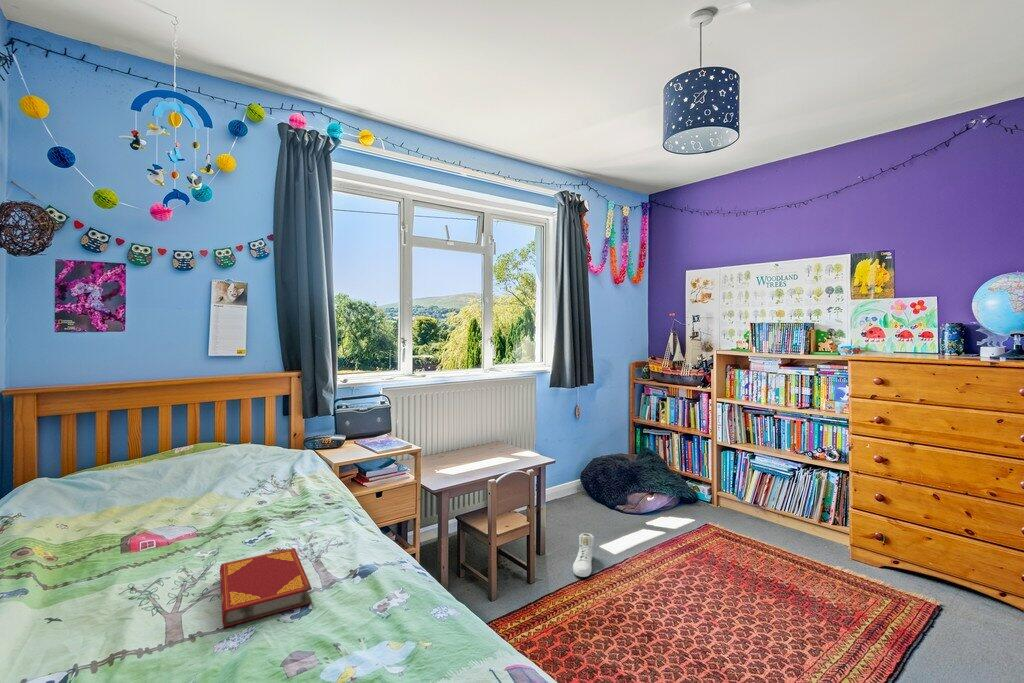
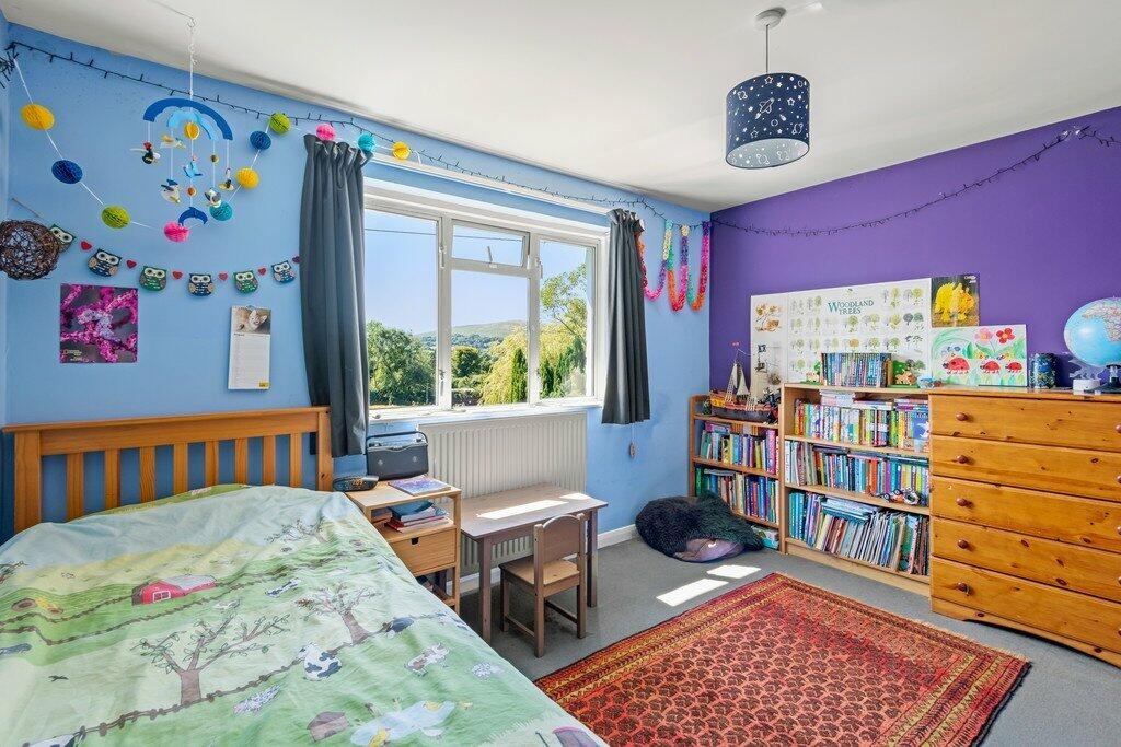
- hardback book (263, 582)
- sneaker (583, 551)
